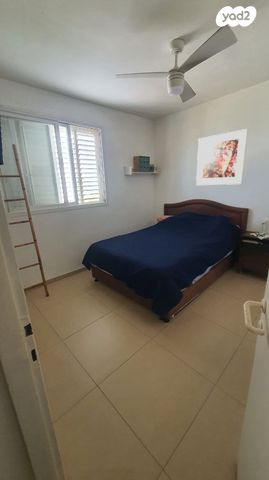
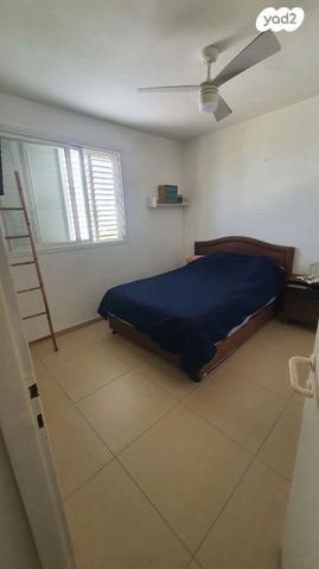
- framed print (219, 160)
